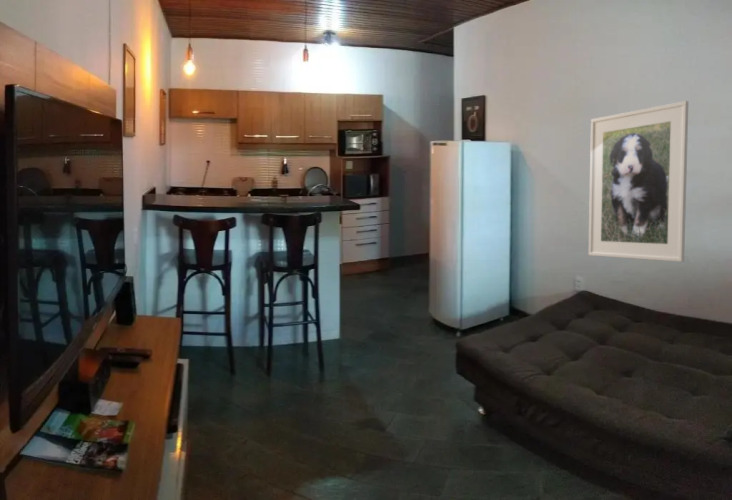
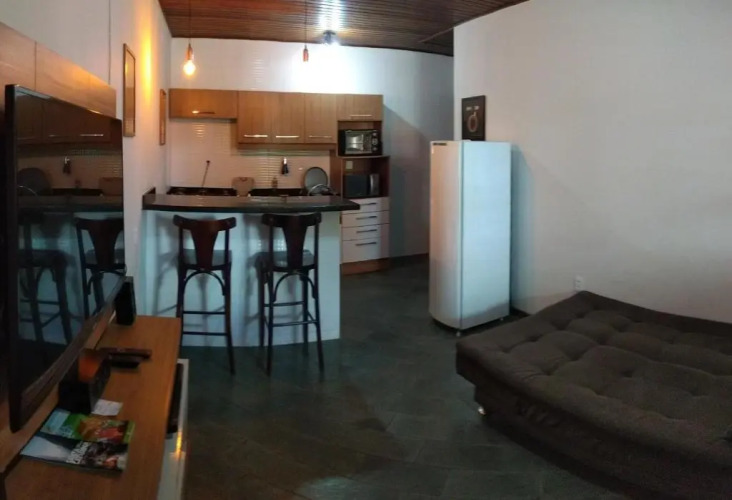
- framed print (634, 185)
